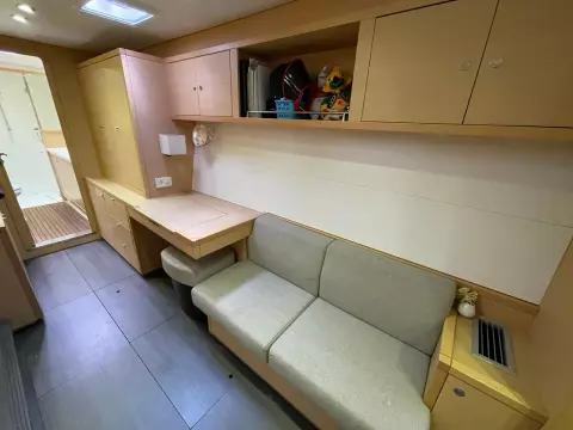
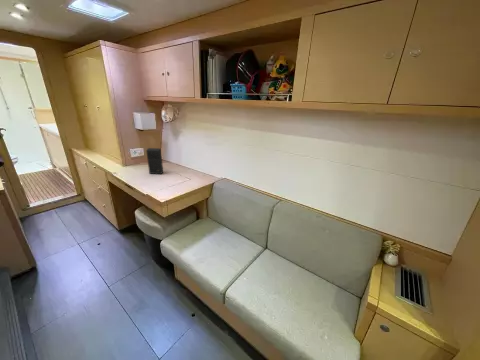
+ speaker (155, 161)
